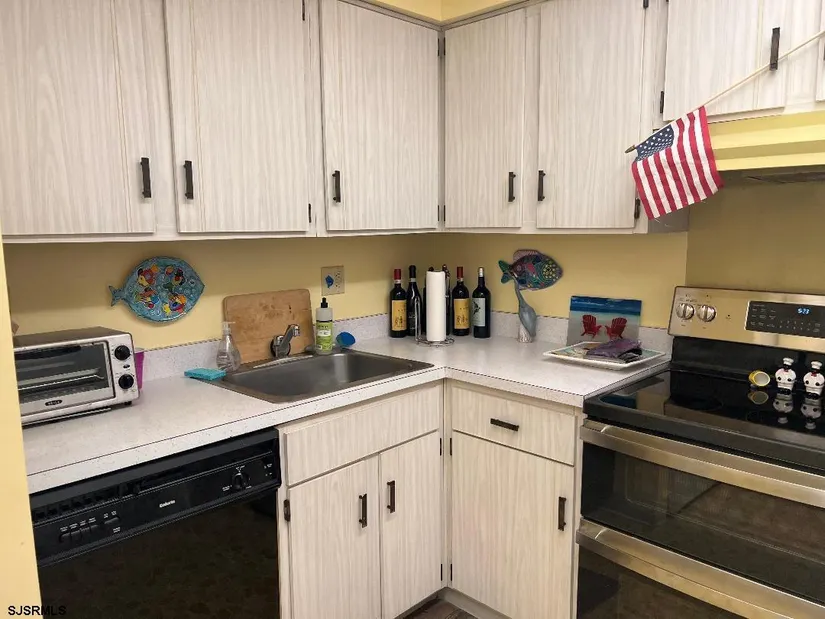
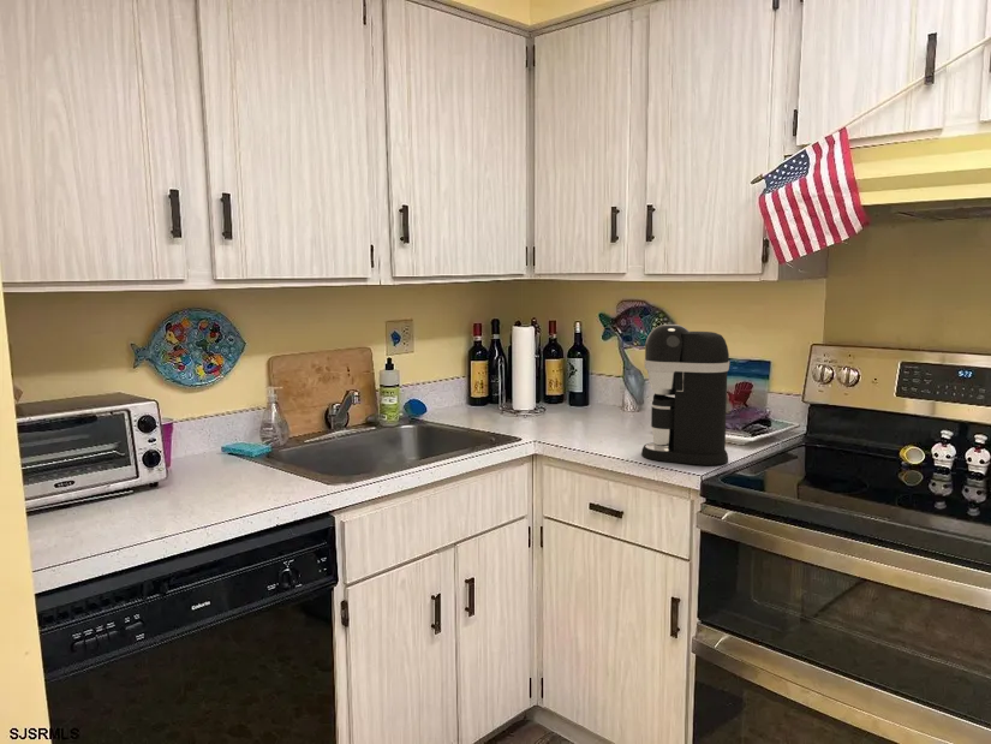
+ coffee maker (685, 391)
